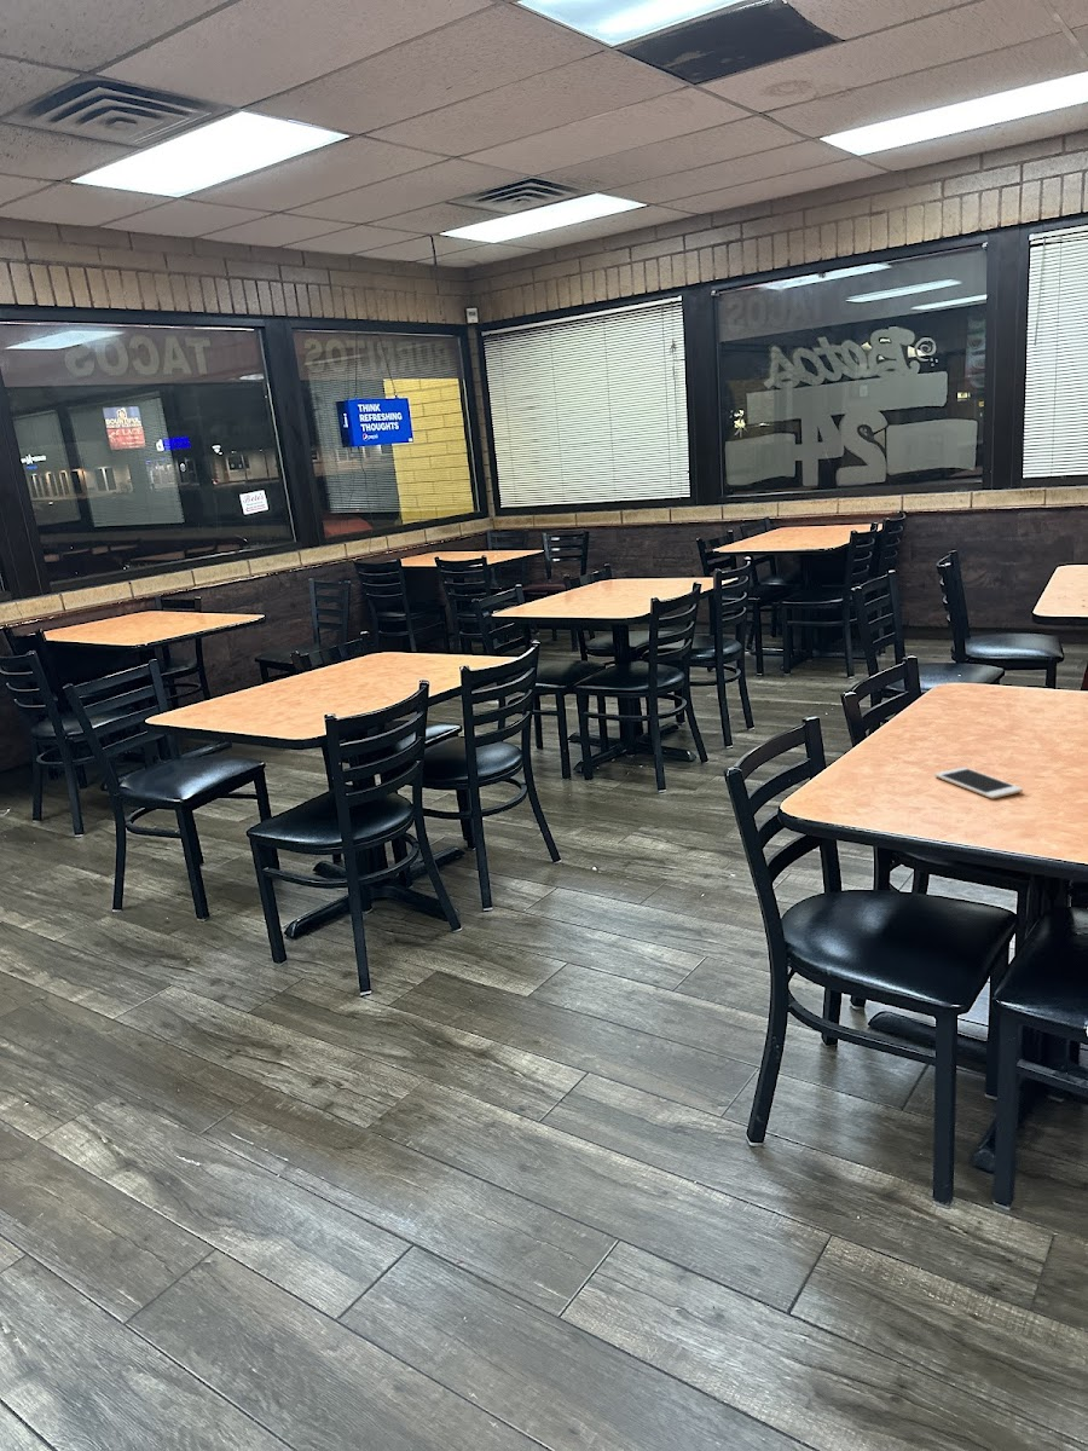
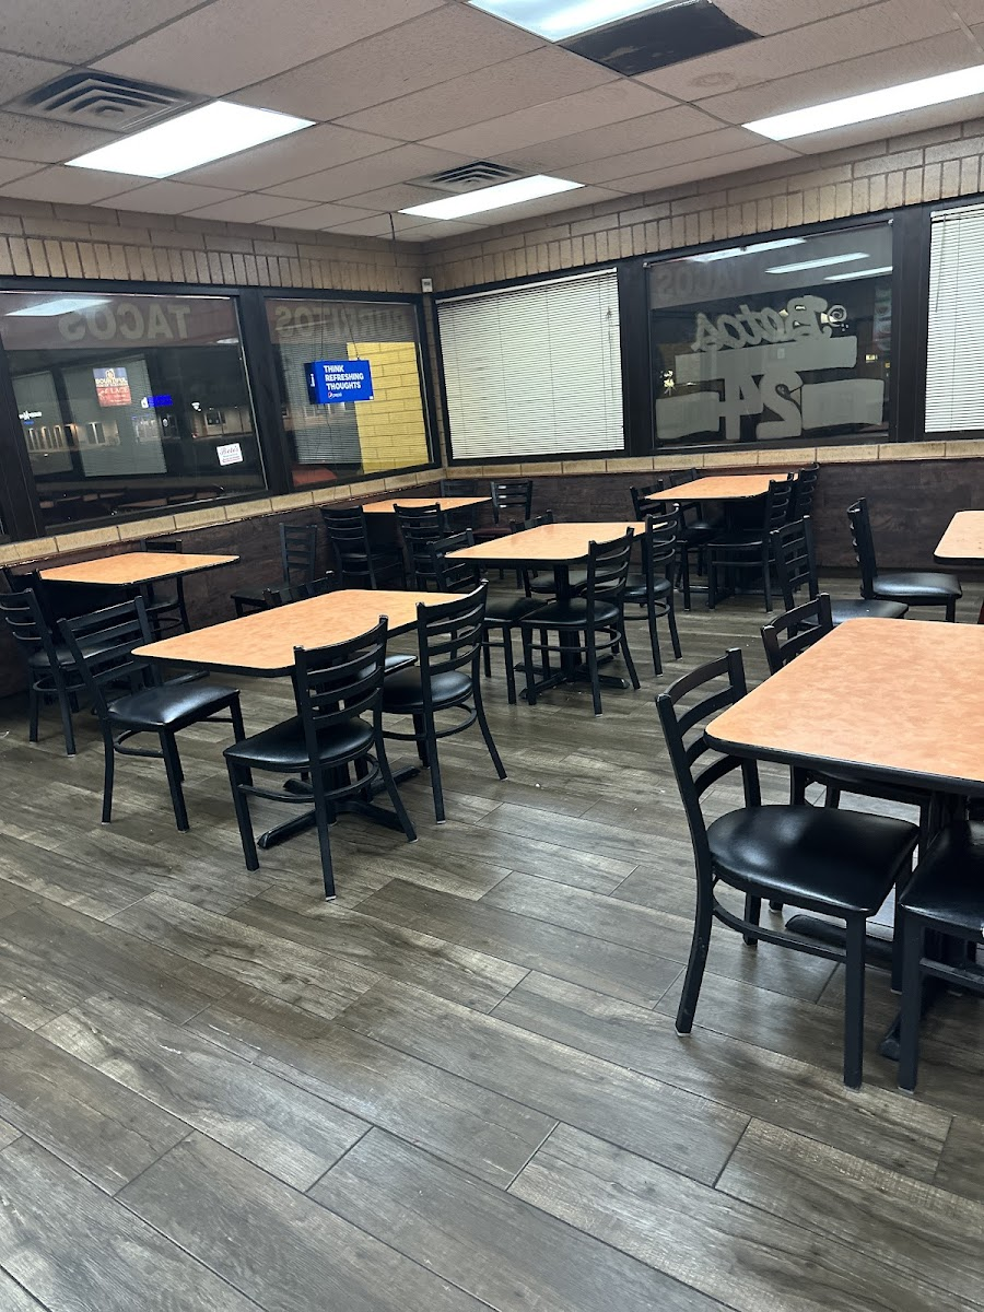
- cell phone (977, 782)
